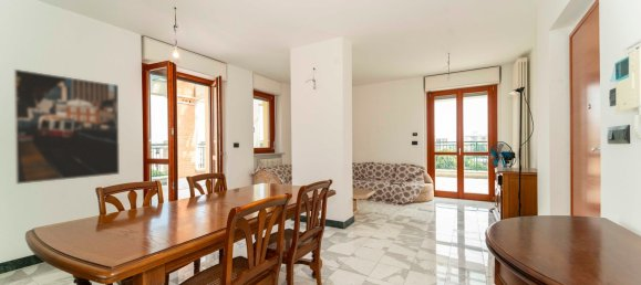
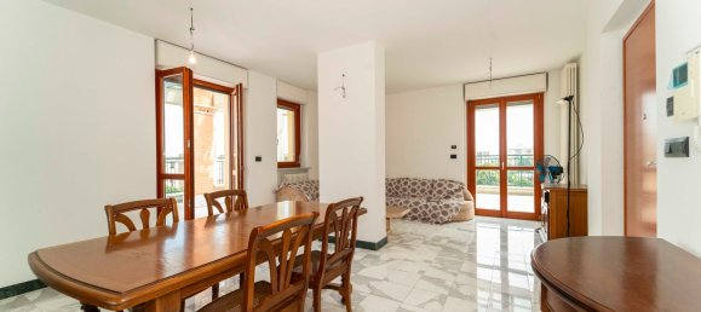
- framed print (73, 128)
